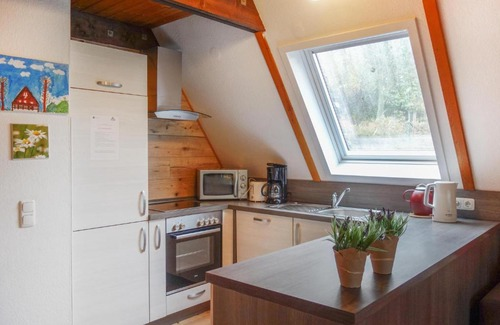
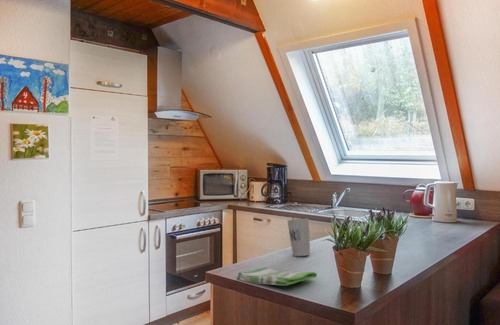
+ dish towel (275, 274)
+ cup (299, 237)
